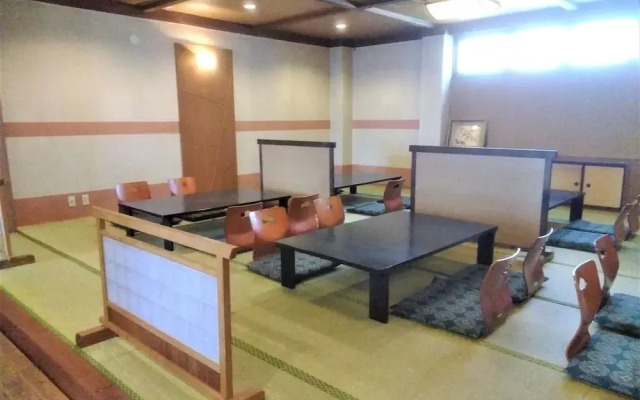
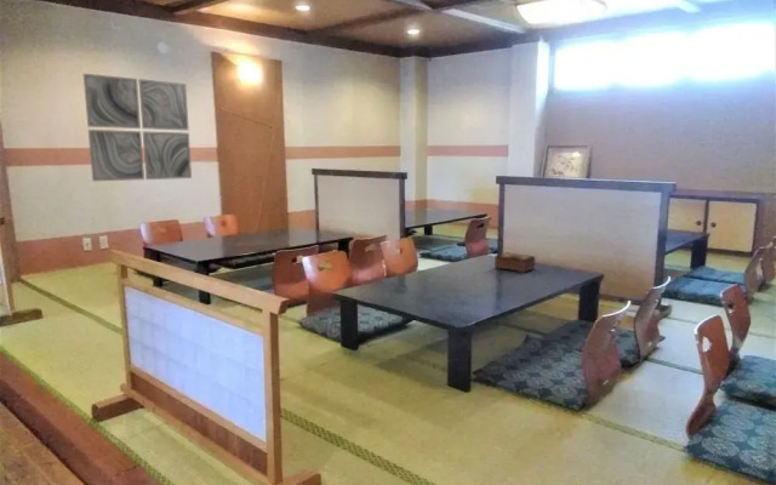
+ tissue box (514, 262)
+ wall art (139, 131)
